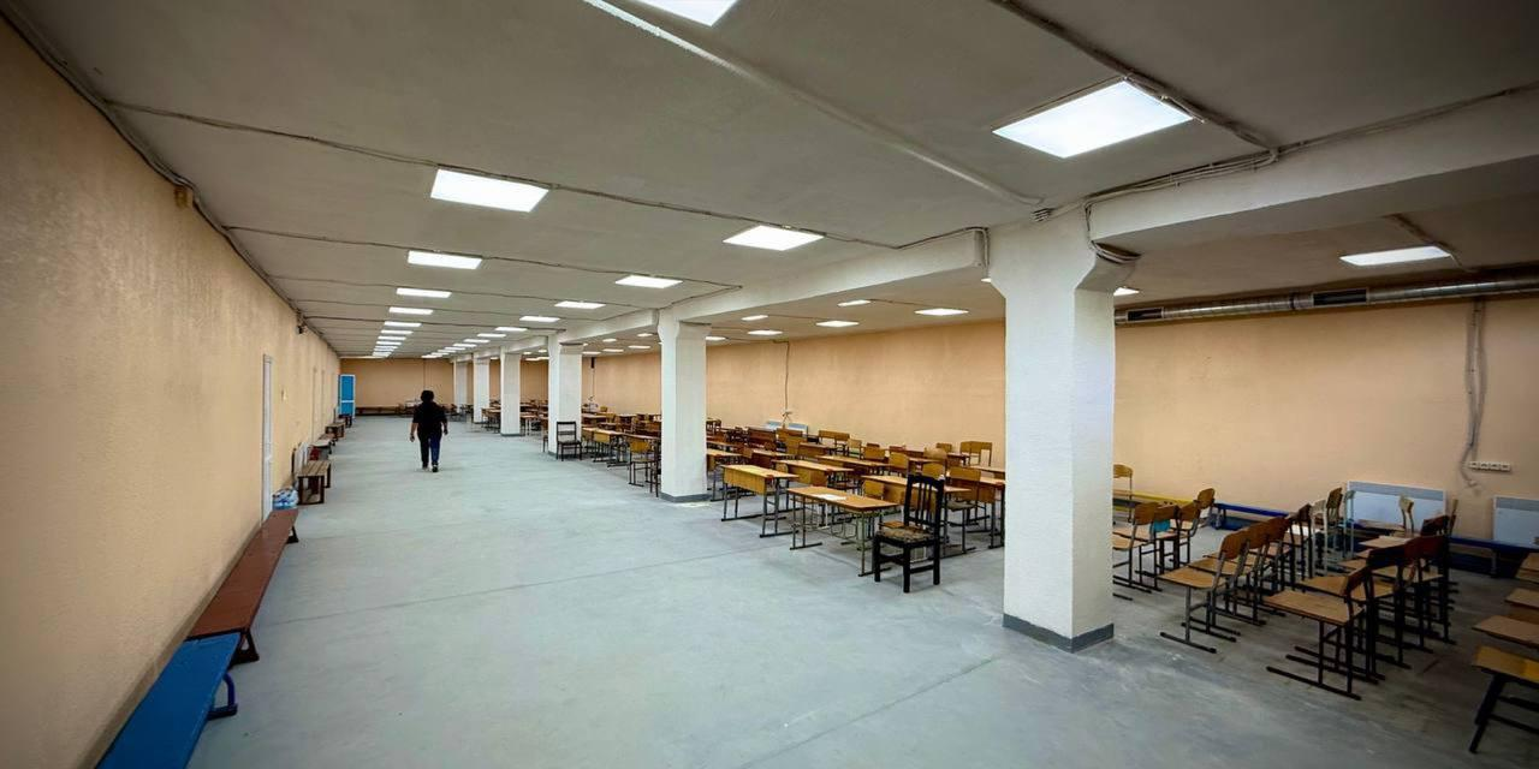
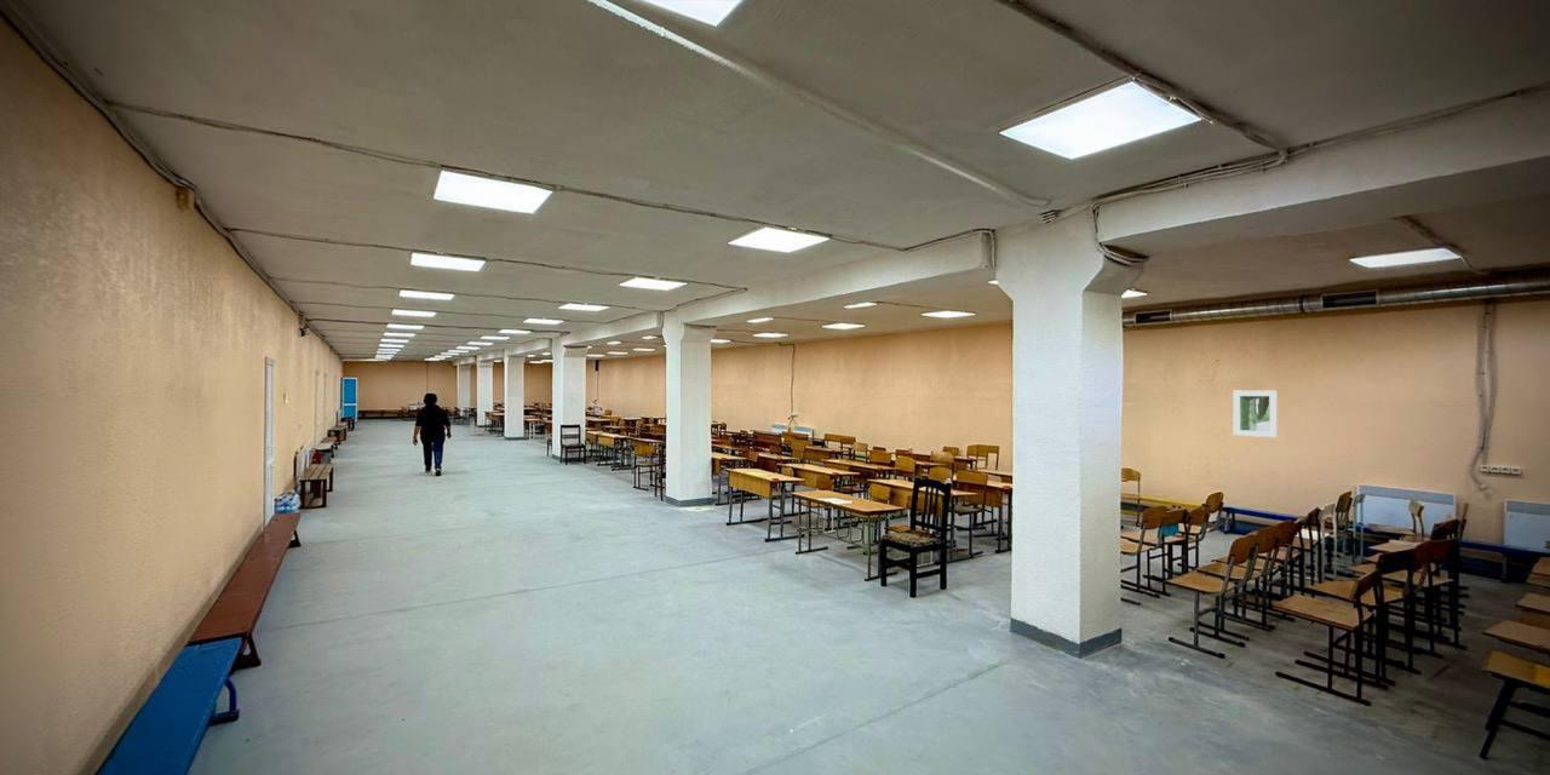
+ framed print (1255, 413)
